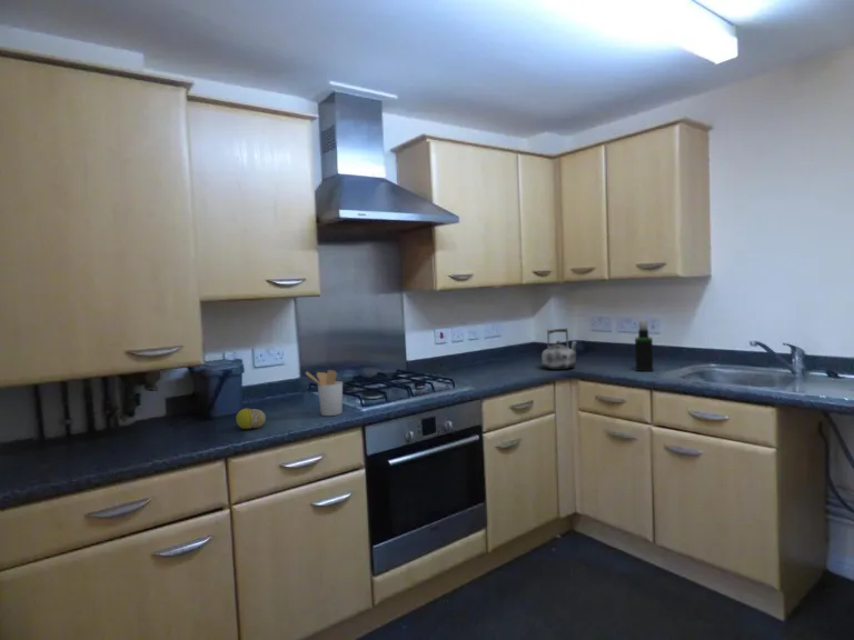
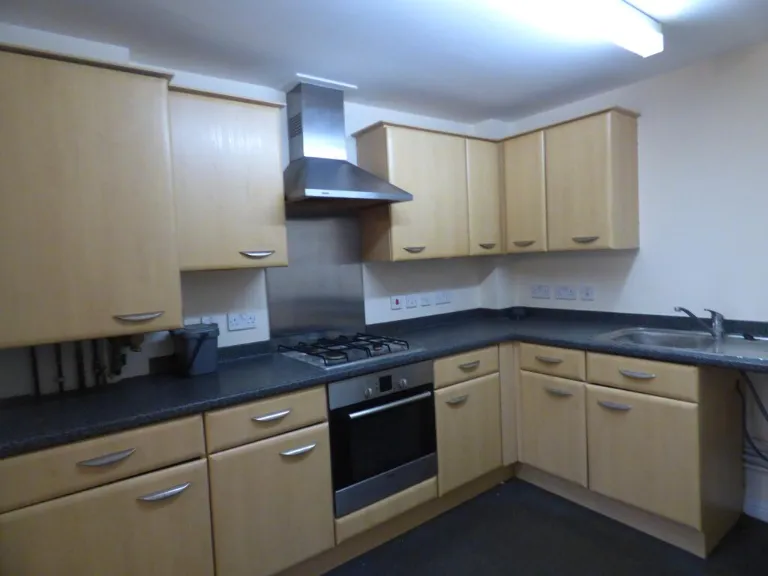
- kettle (560, 348)
- utensil holder (324, 391)
- fruit (250, 417)
- spray bottle (643, 344)
